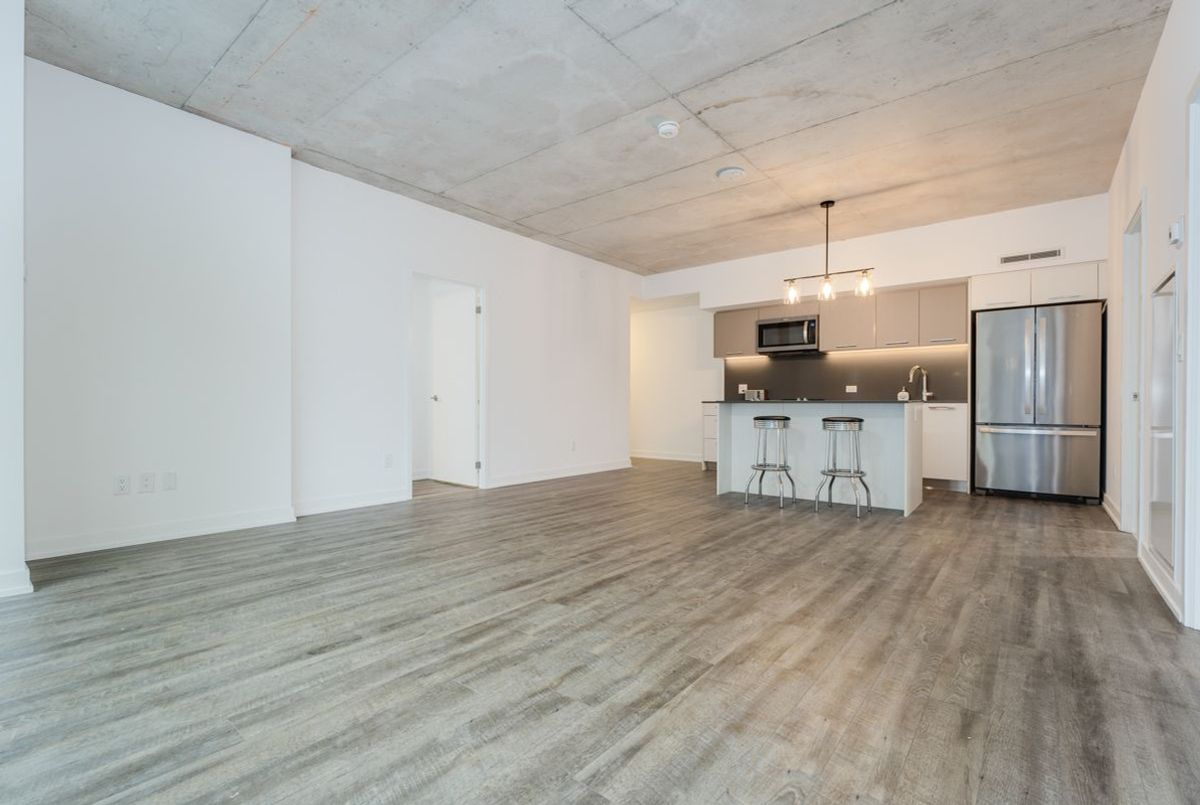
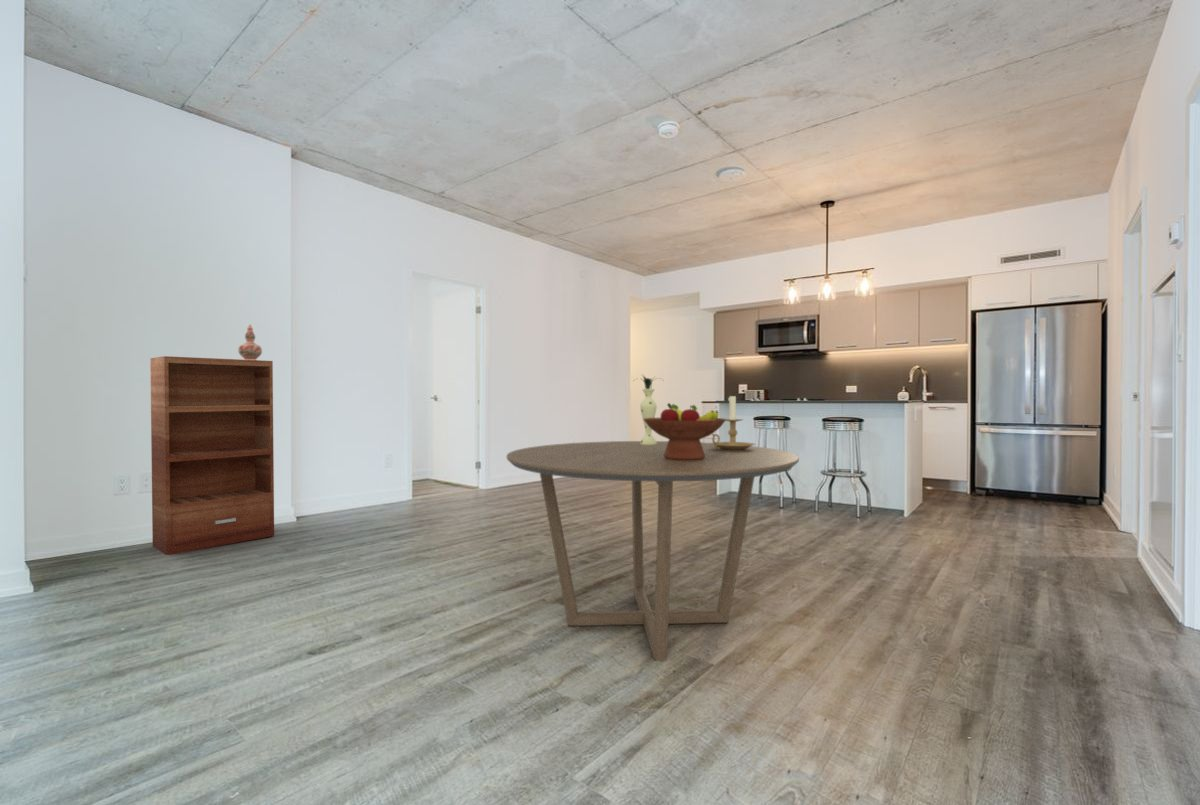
+ bookshelf (215, 450)
+ candle holder (732, 421)
+ fruit bowl (684, 430)
+ decorative vase (250, 342)
+ vase (648, 408)
+ dining table (642, 537)
